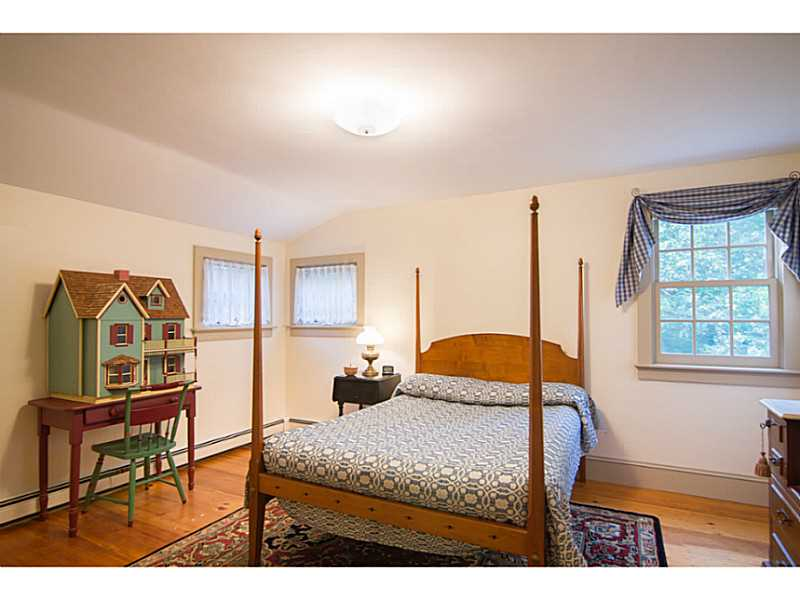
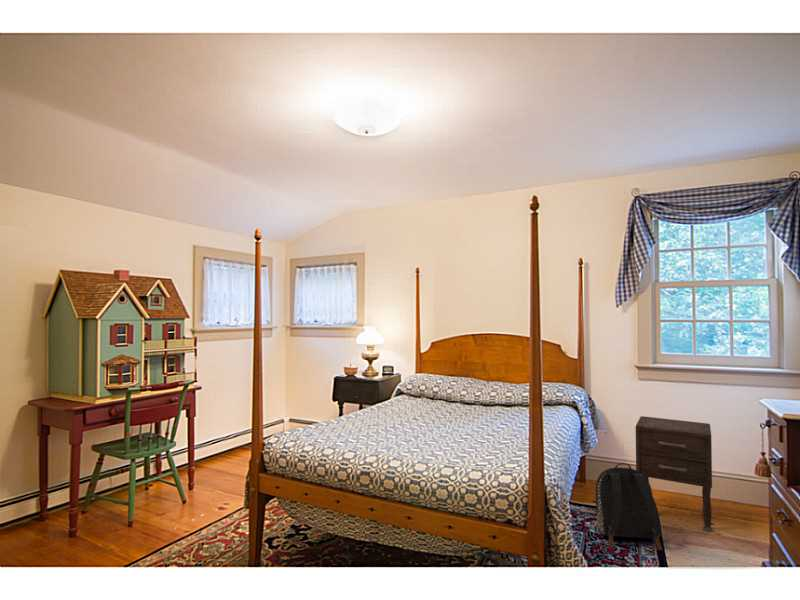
+ nightstand (673, 470)
+ backpack (627, 501)
